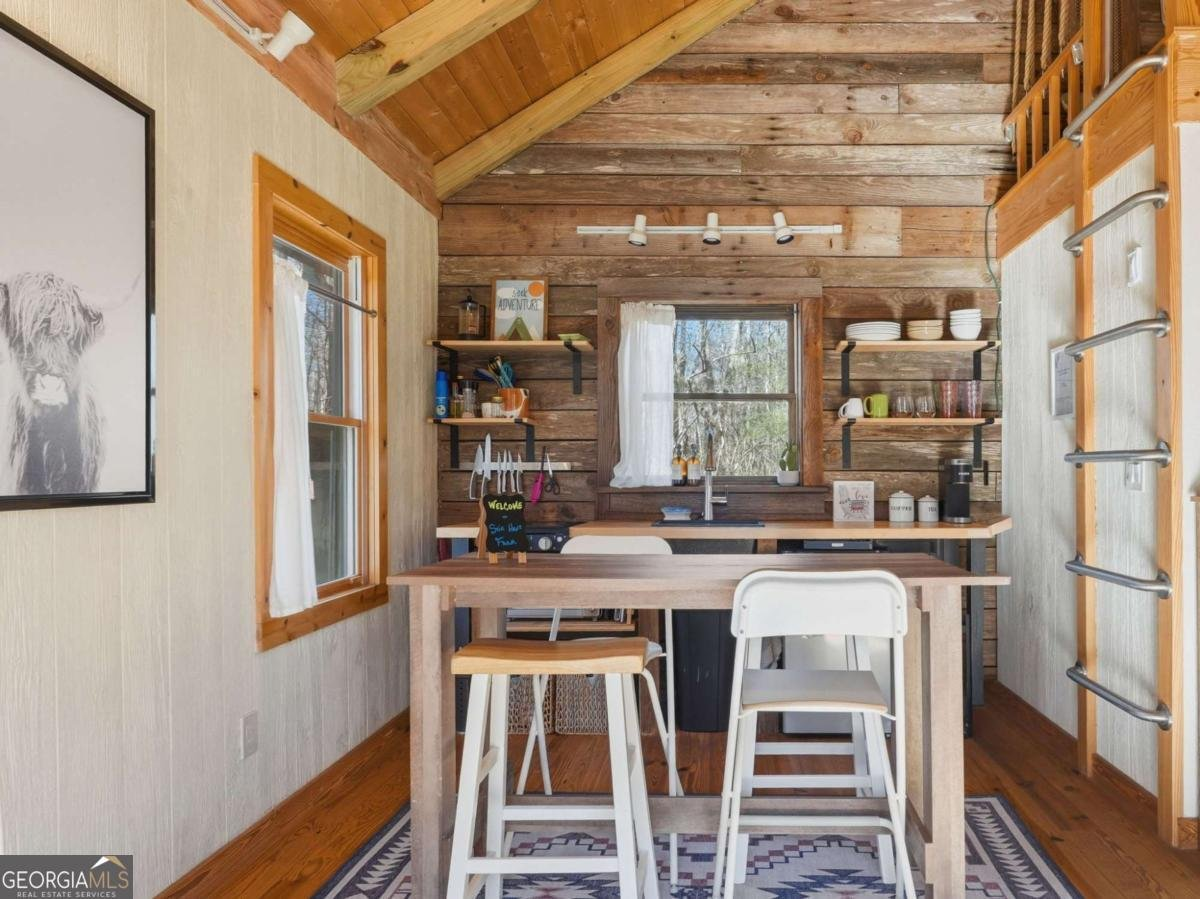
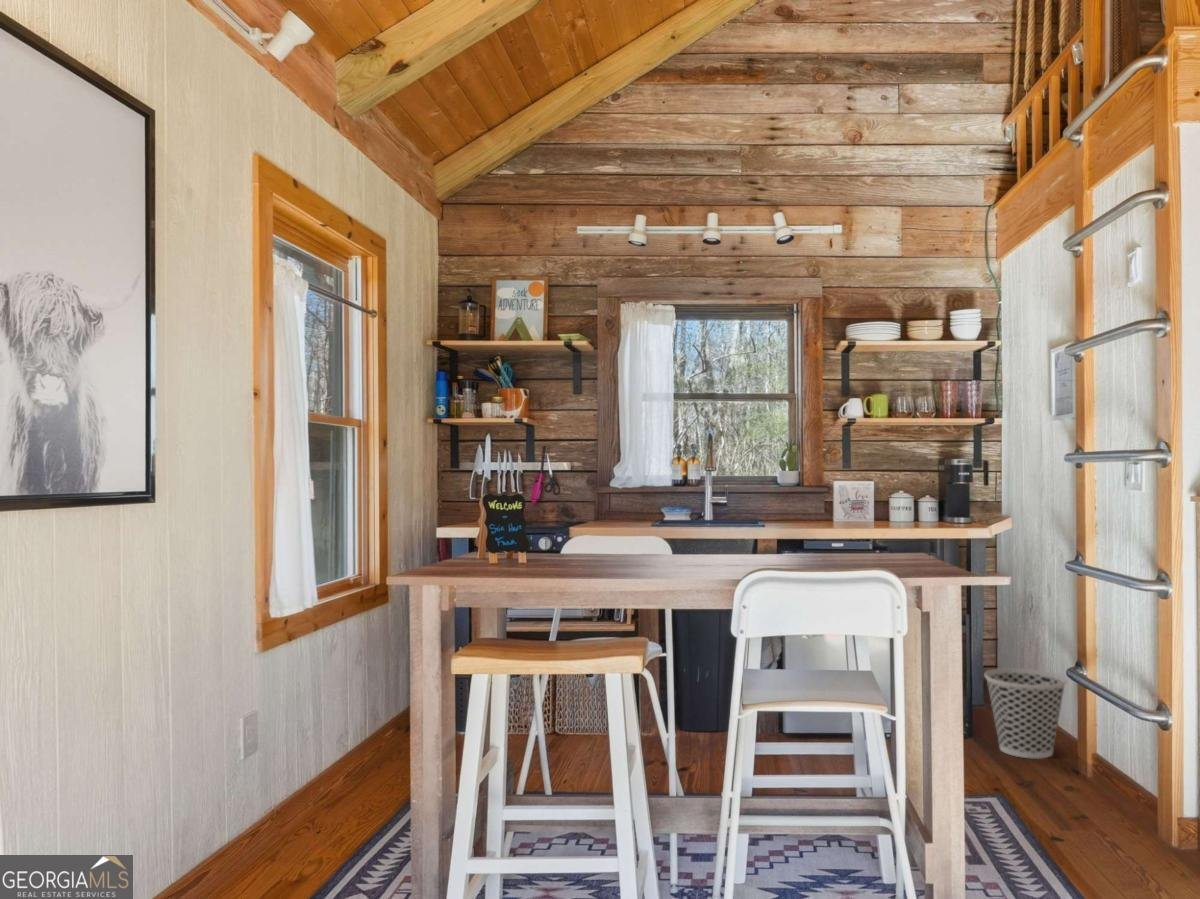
+ wastebasket (1025, 713)
